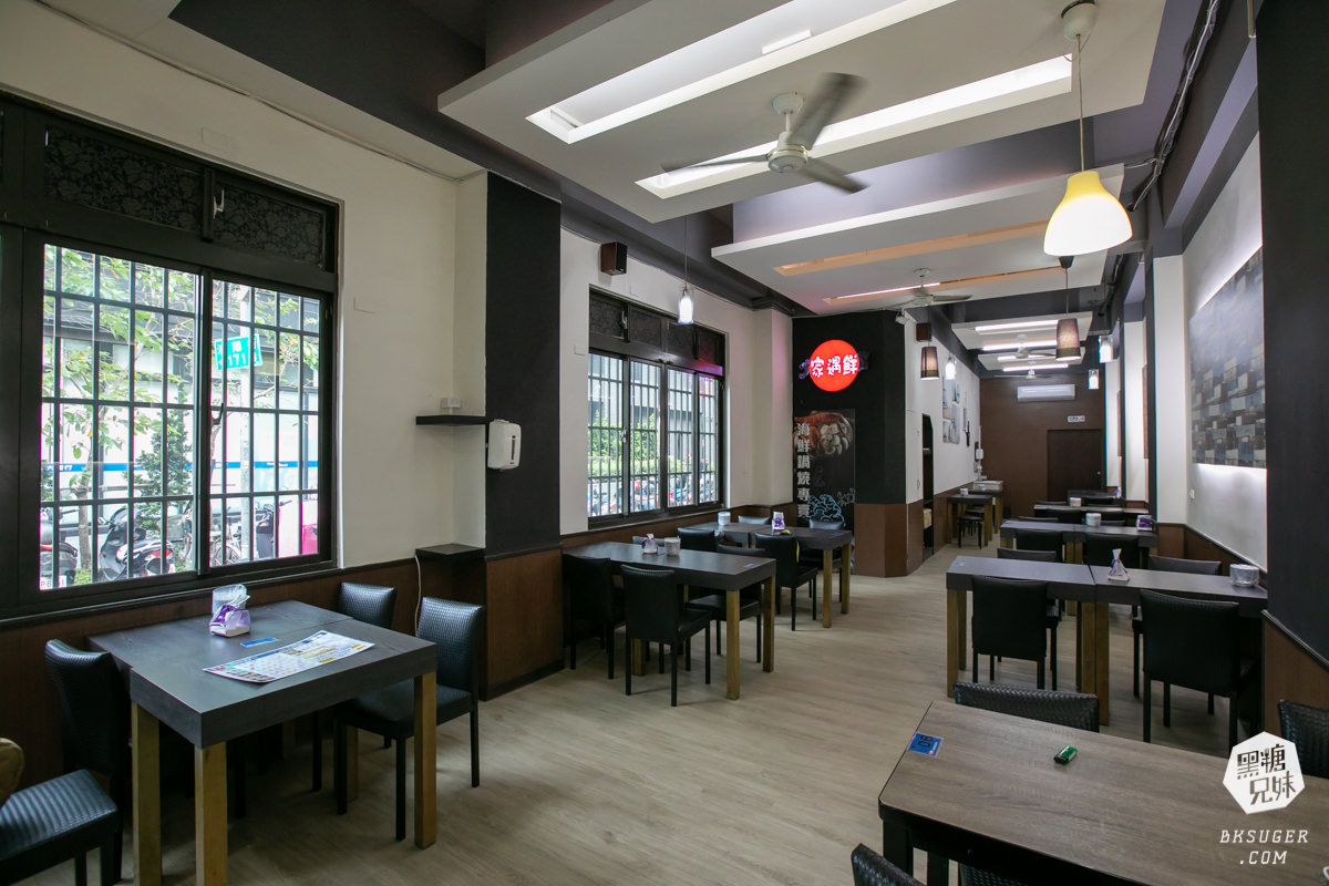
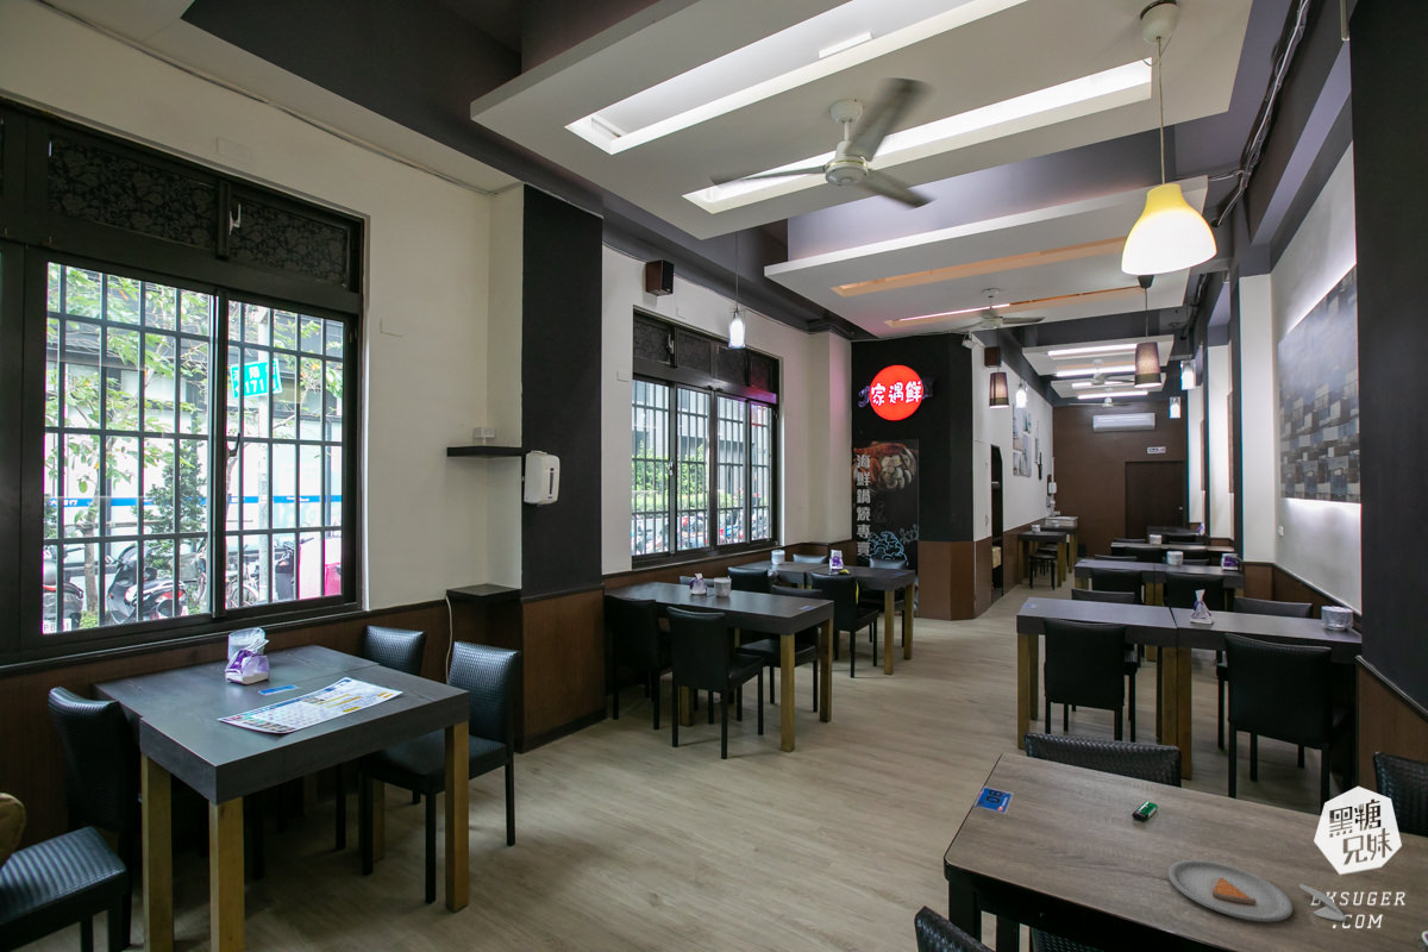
+ dinner plate (1251, 891)
